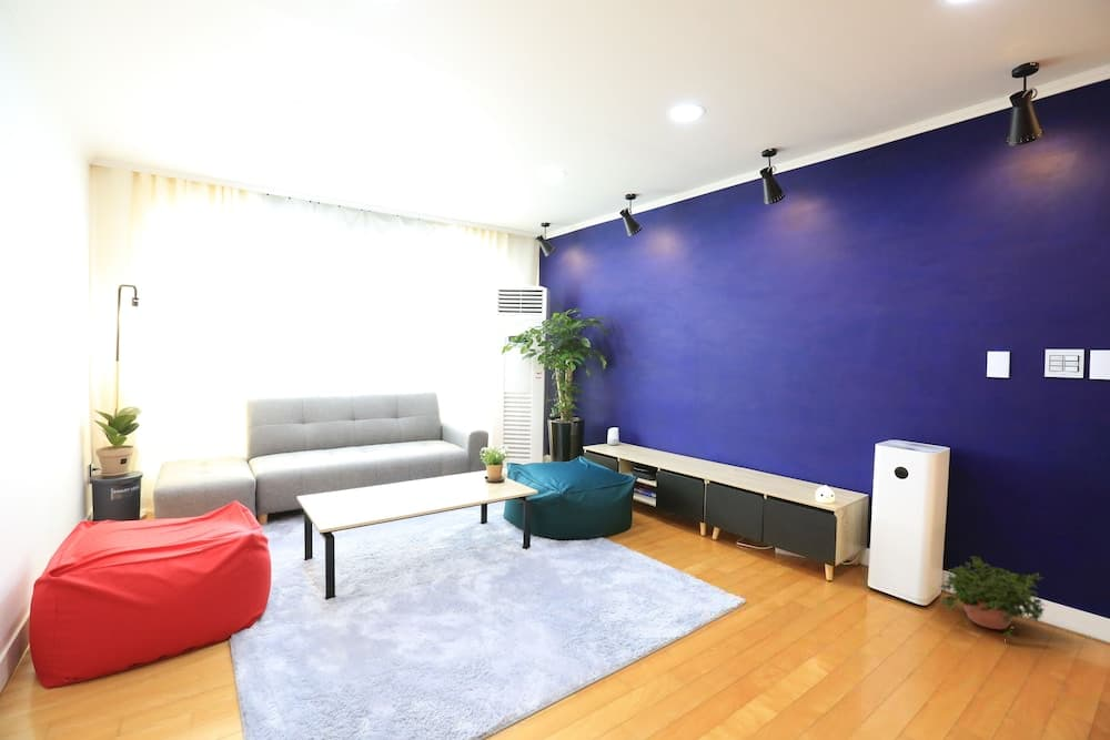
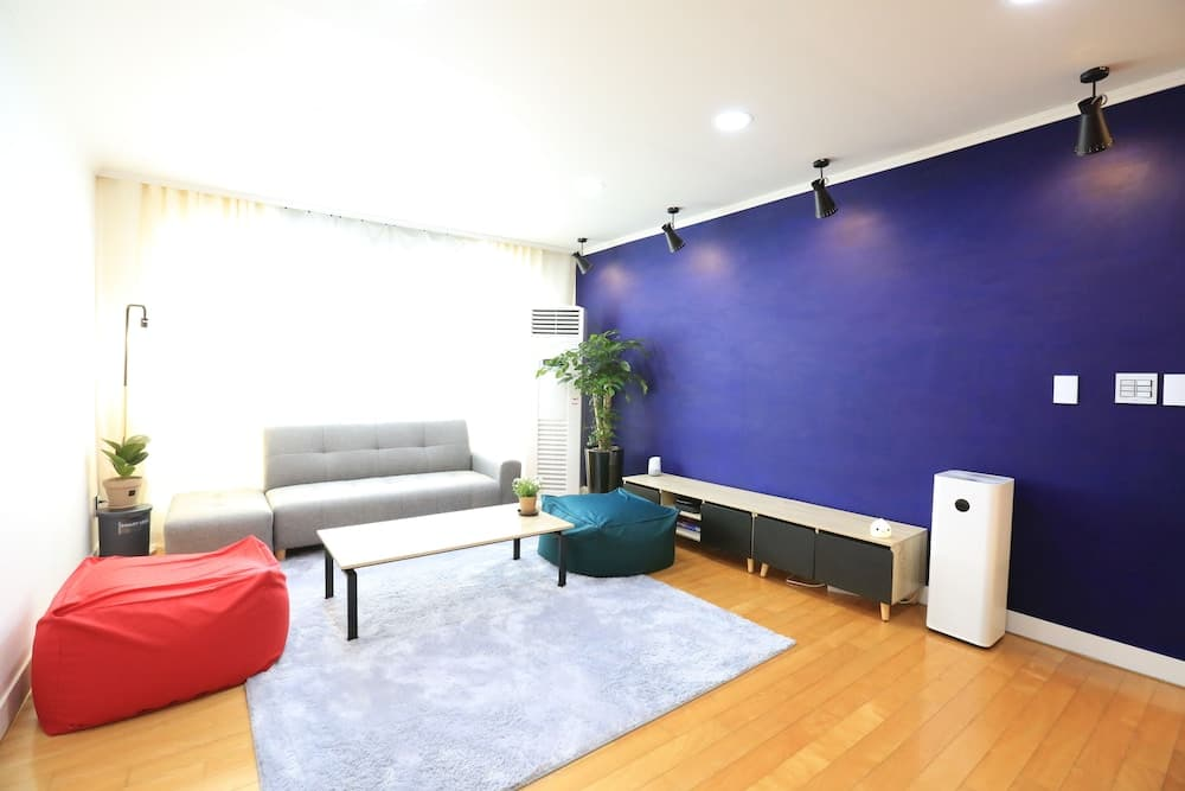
- potted plant (988, 594)
